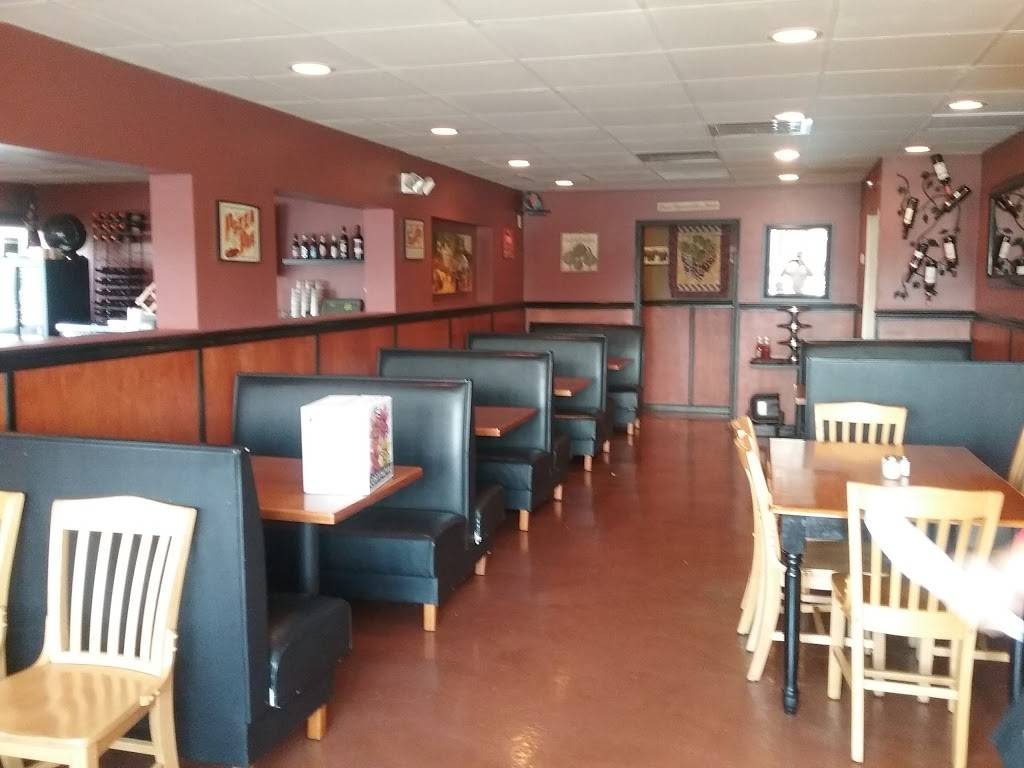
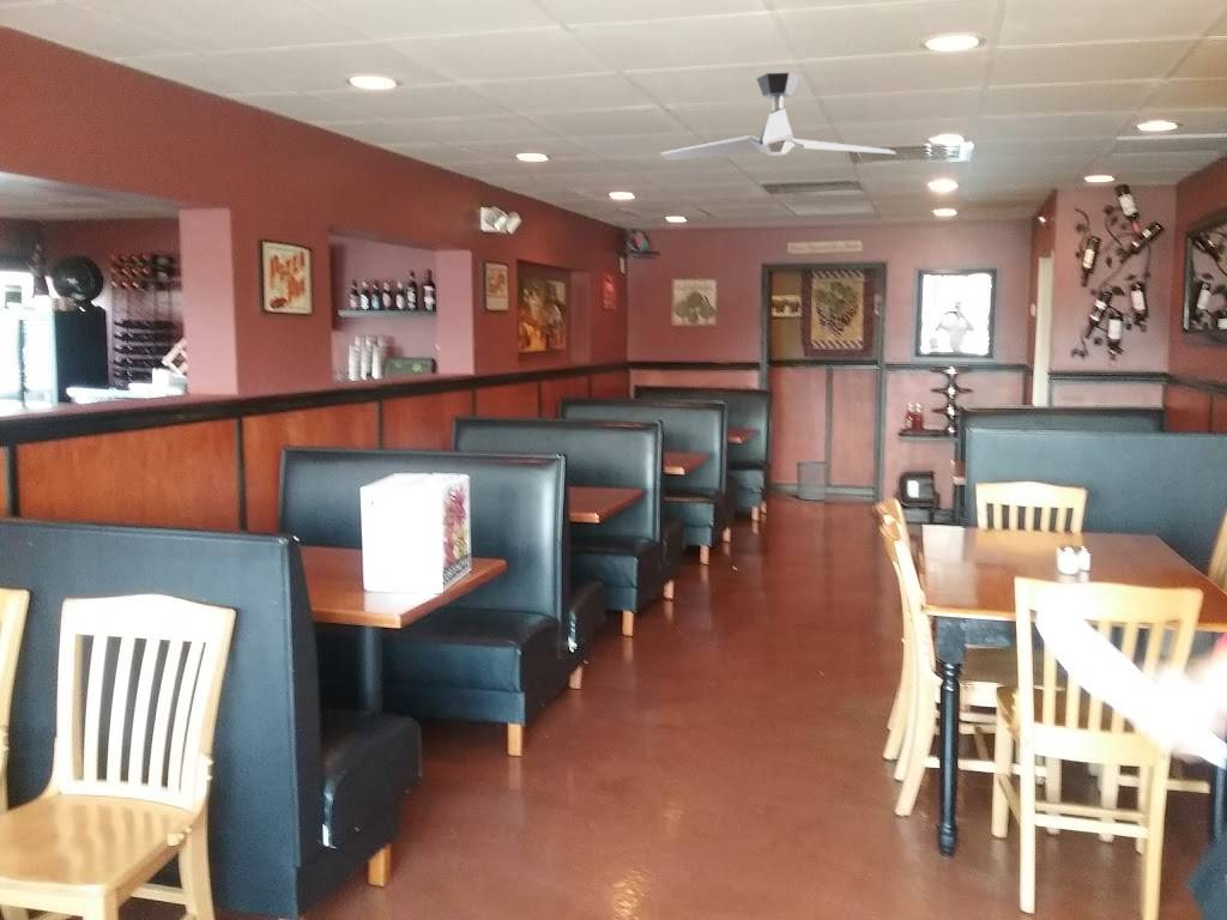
+ waste bin (811, 480)
+ ceiling fan (776, 108)
